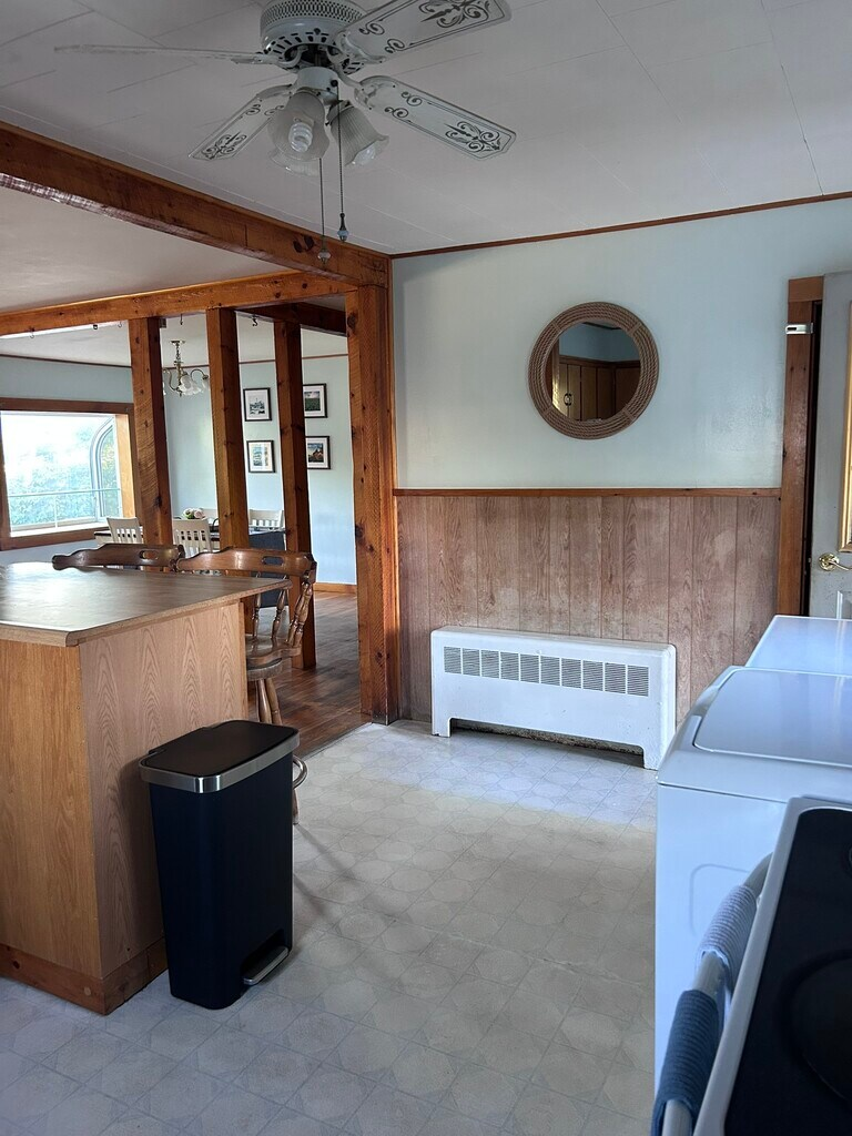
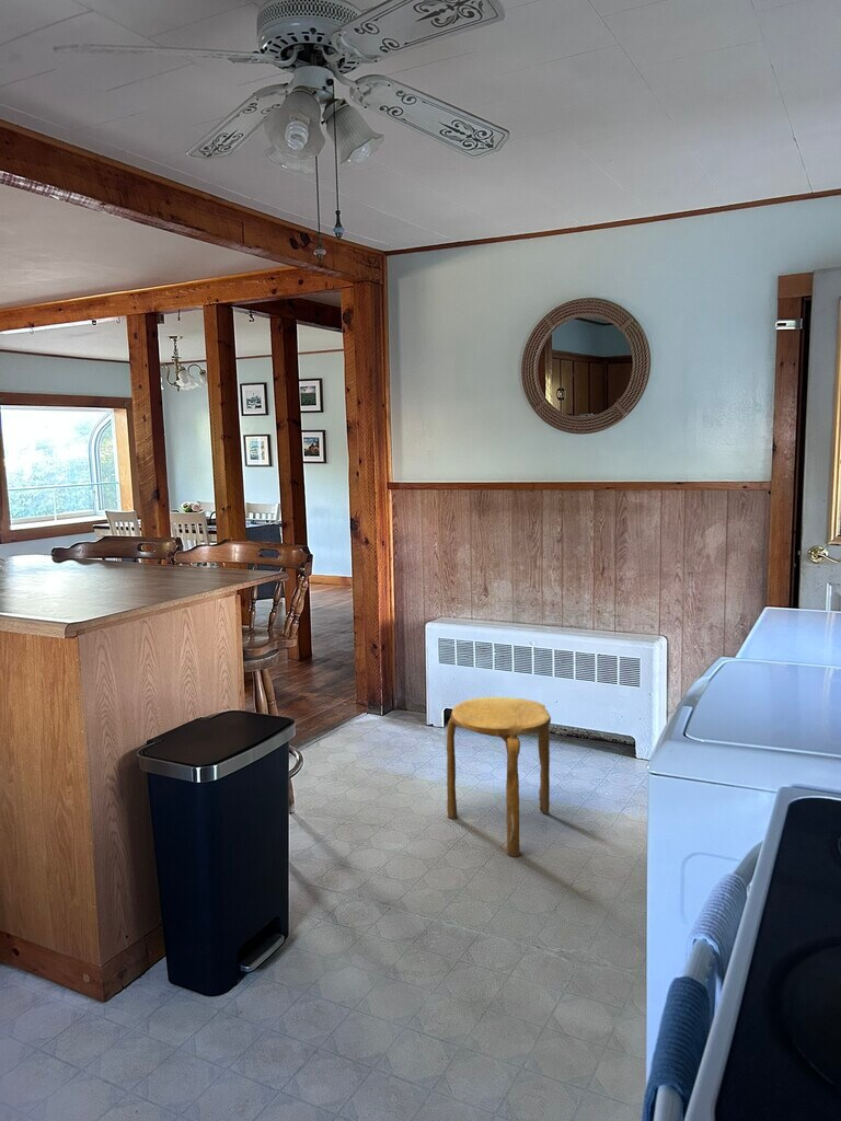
+ stool (507, 767)
